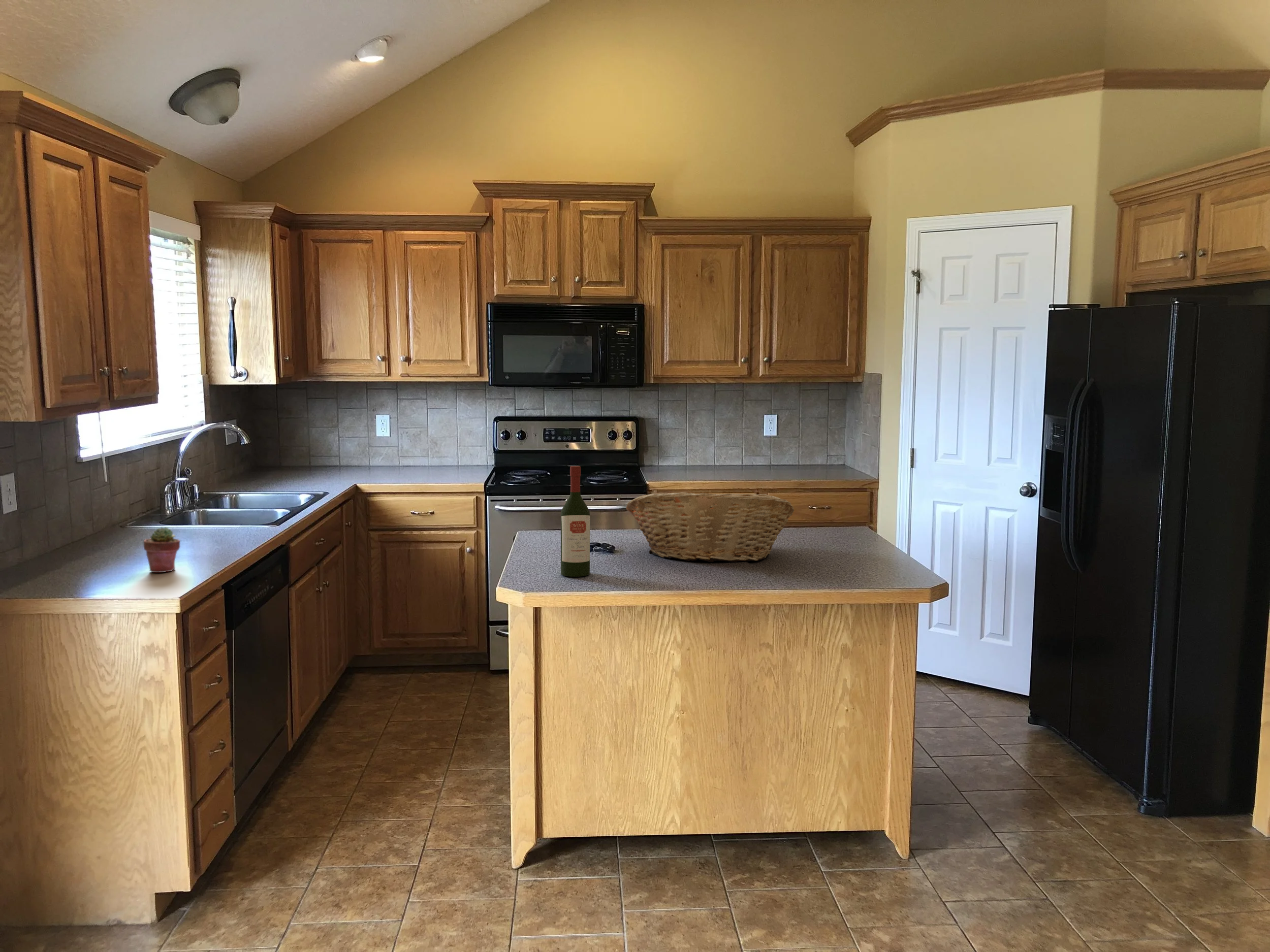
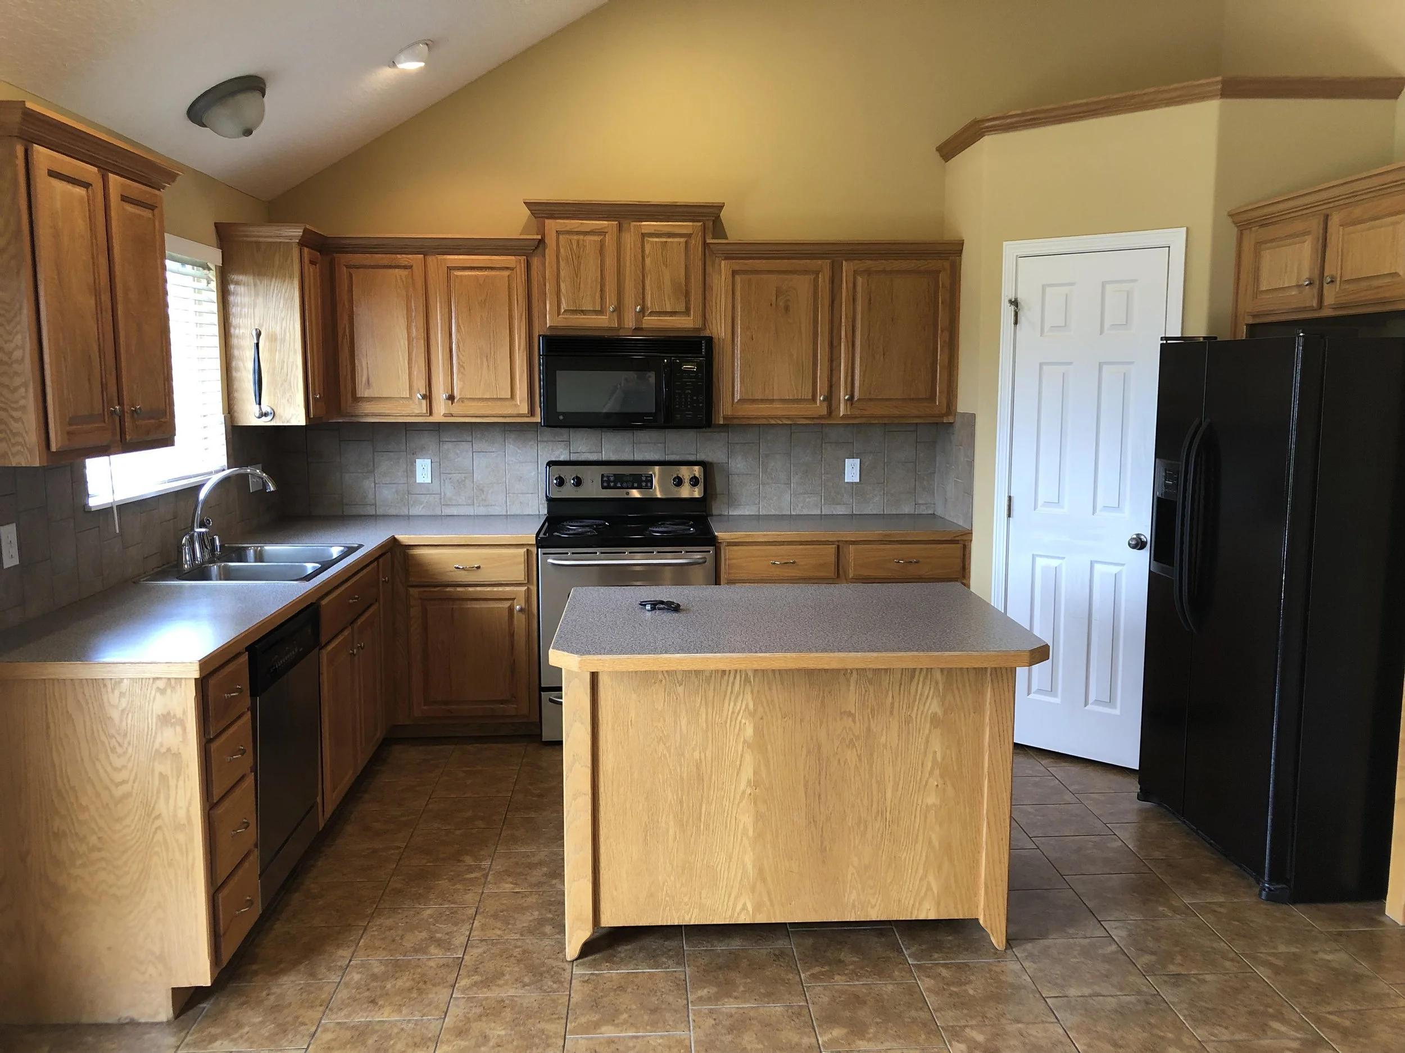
- potted succulent (162, 549)
- fruit basket (709, 521)
- wine bottle (575, 520)
